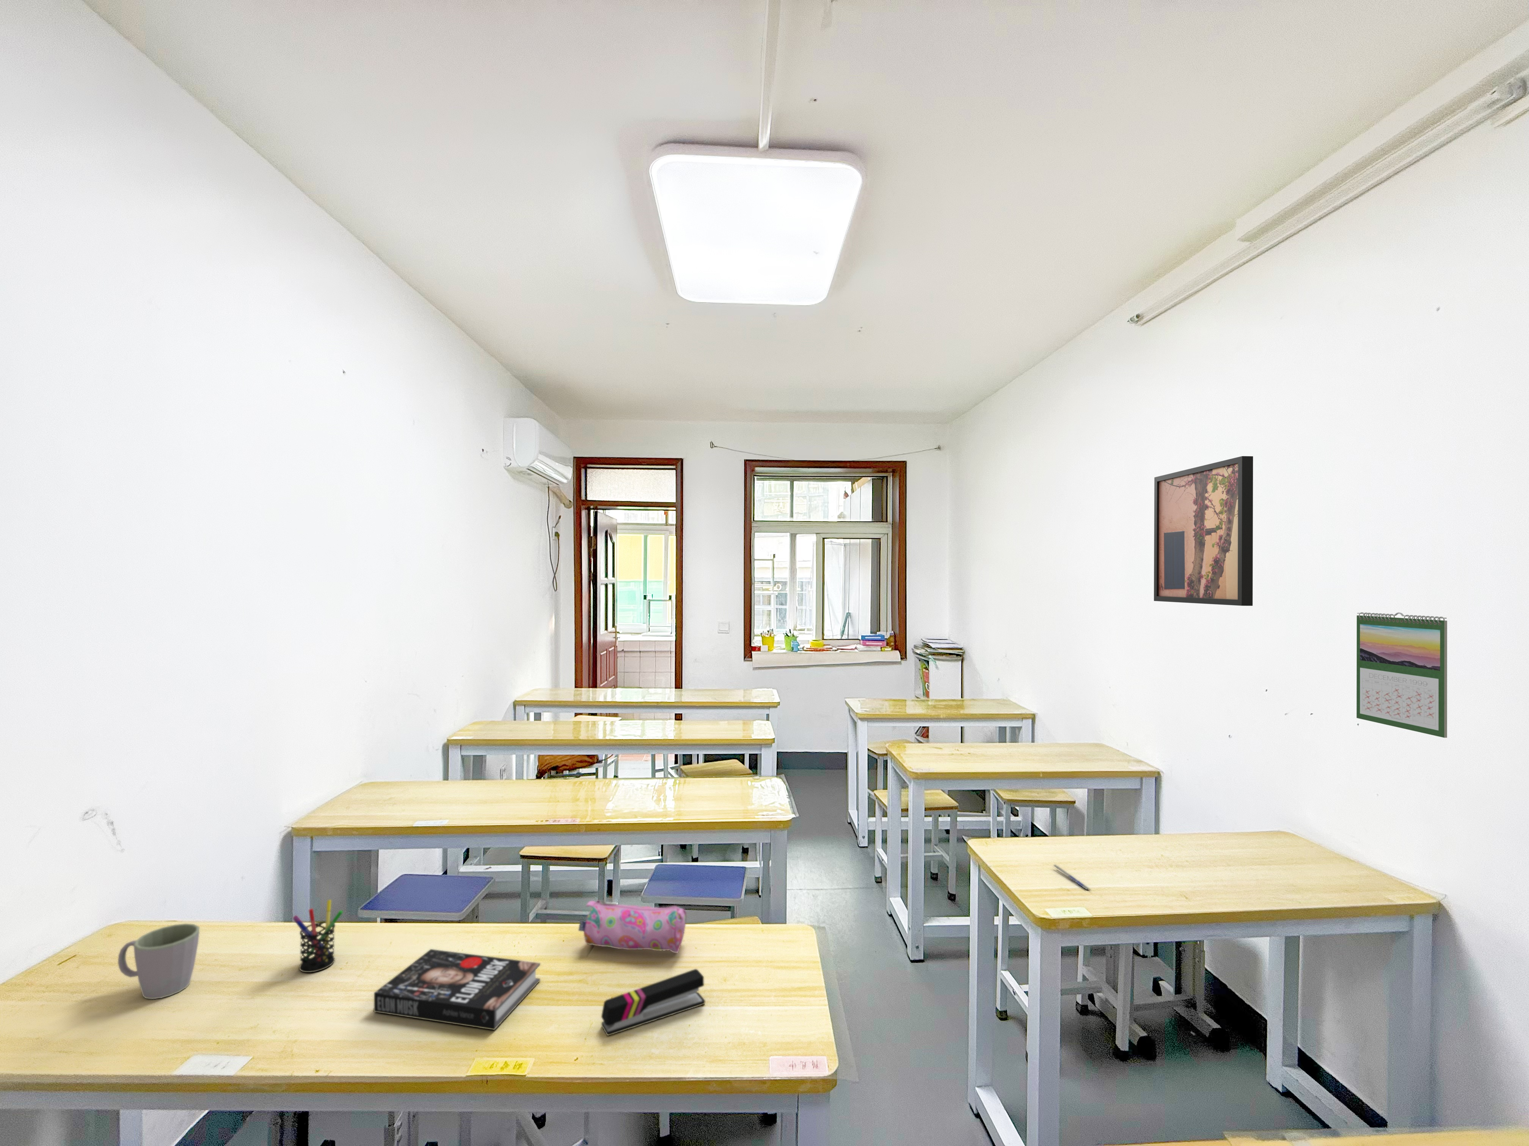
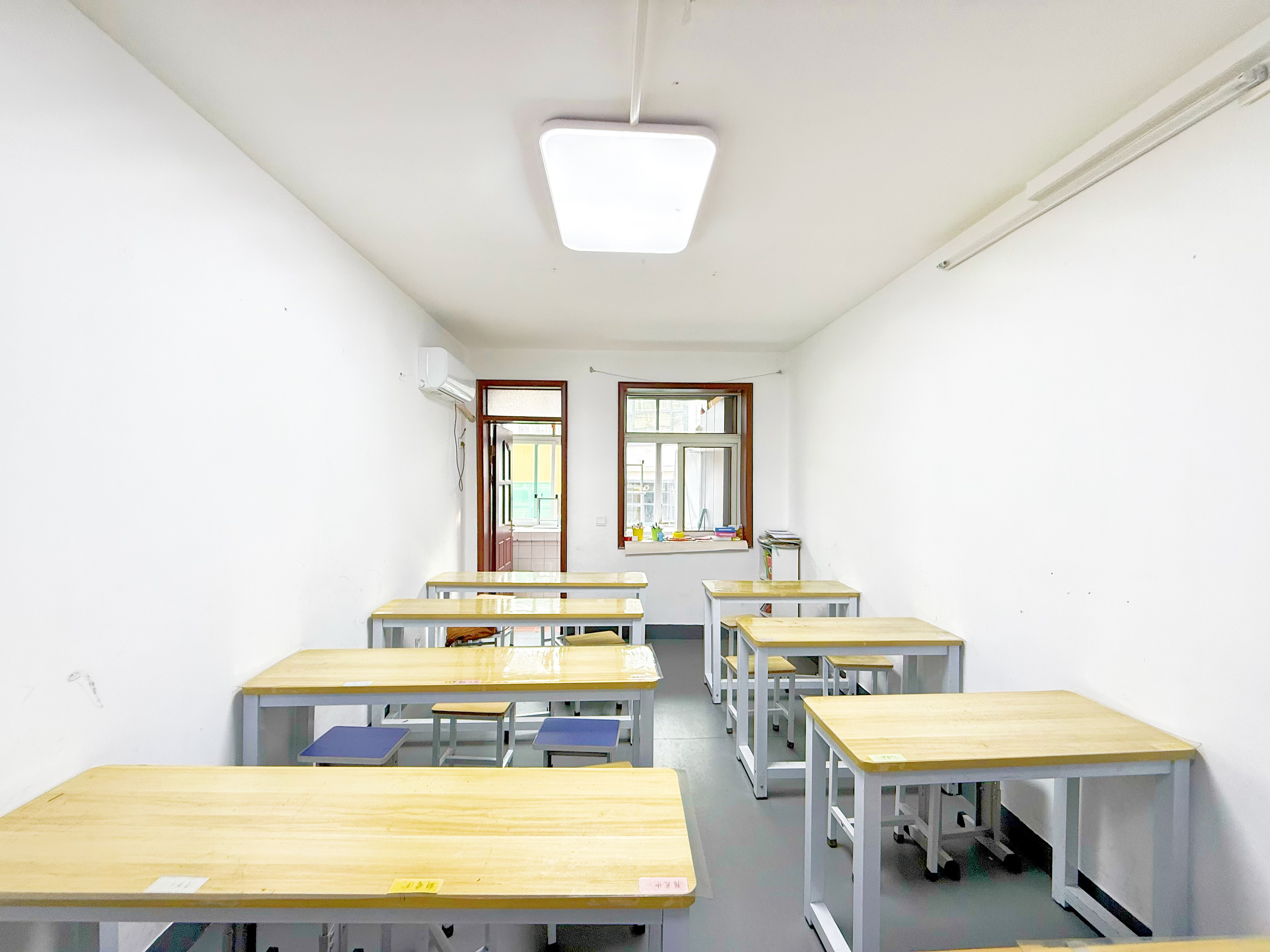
- pen holder (320, 934)
- mug (157, 962)
- pencil case (634, 926)
- calendar (1399, 669)
- book (460, 986)
- pen (1070, 876)
- wall art (1199, 536)
- stapler (654, 999)
